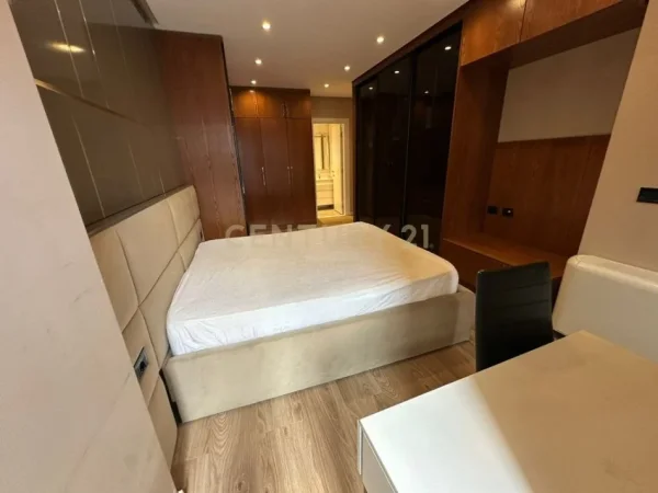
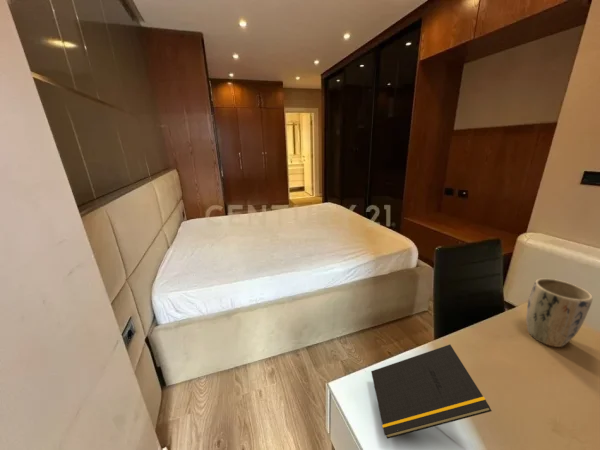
+ notepad (420, 391)
+ plant pot (553, 313)
